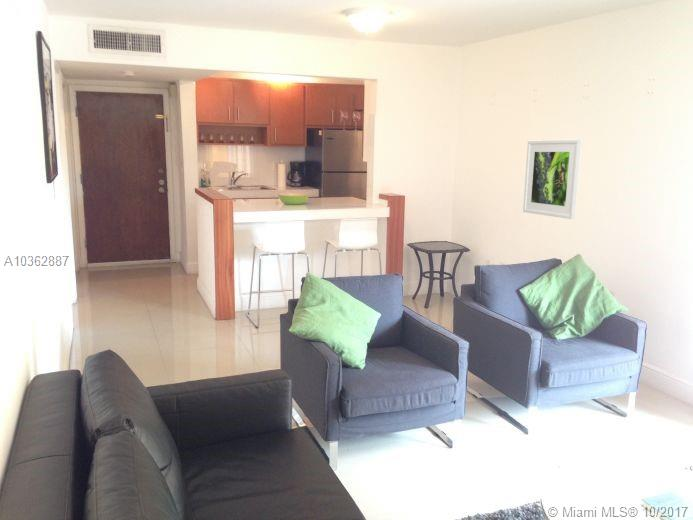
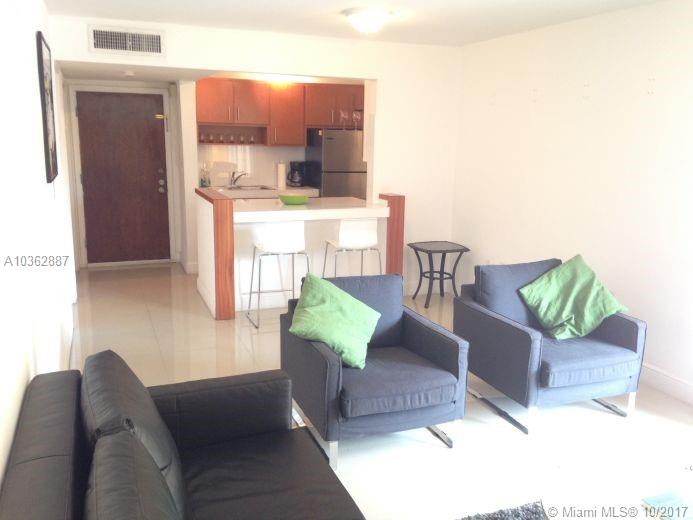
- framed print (550, 178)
